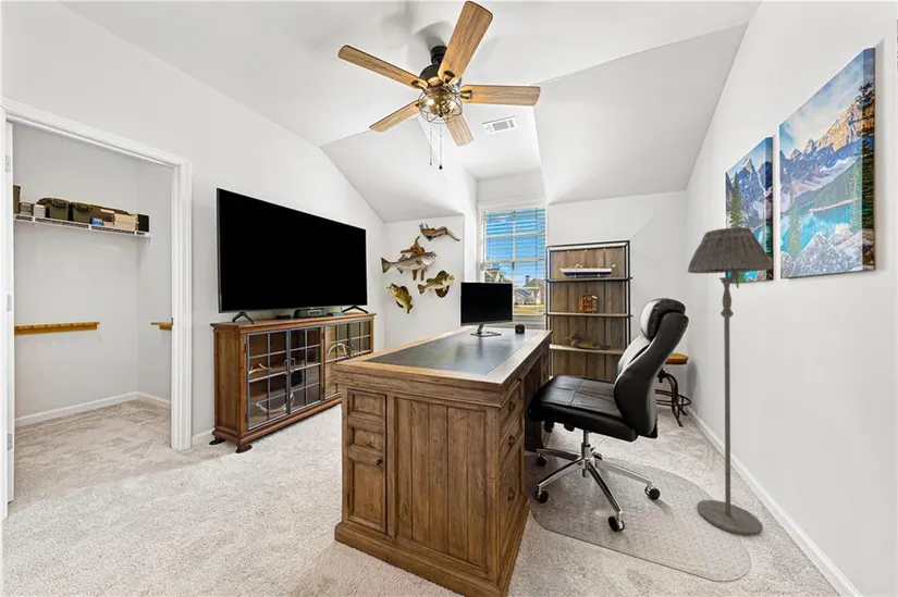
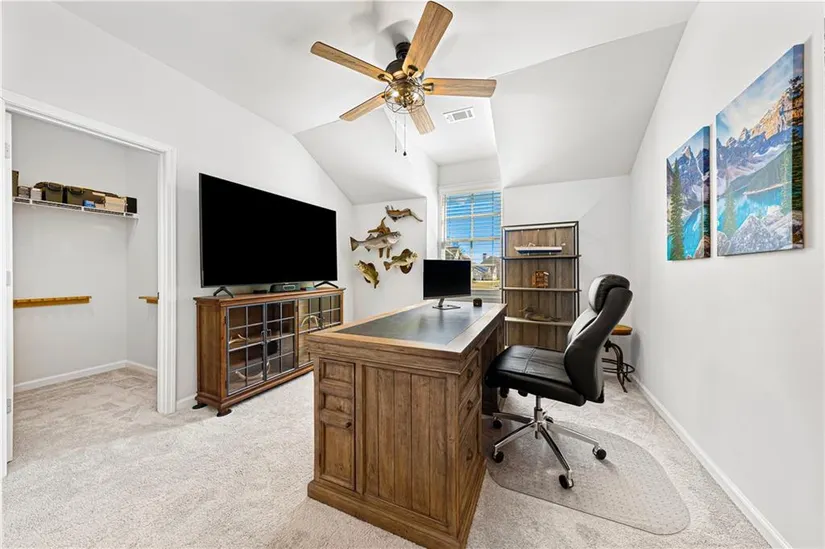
- floor lamp (727, 374)
